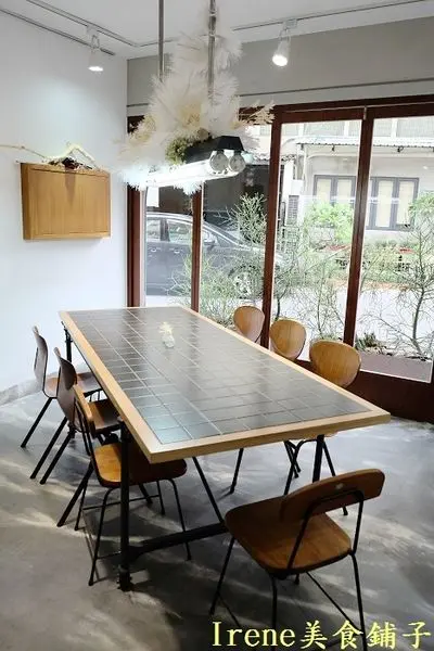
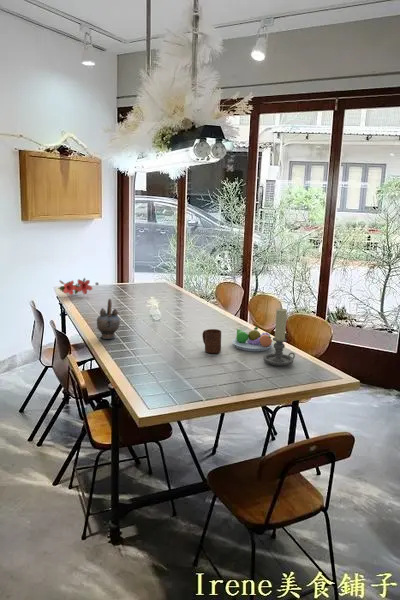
+ teapot (108, 319)
+ cup (210, 340)
+ candle holder (282, 335)
+ fruit bowl (251, 337)
+ flower (78, 286)
